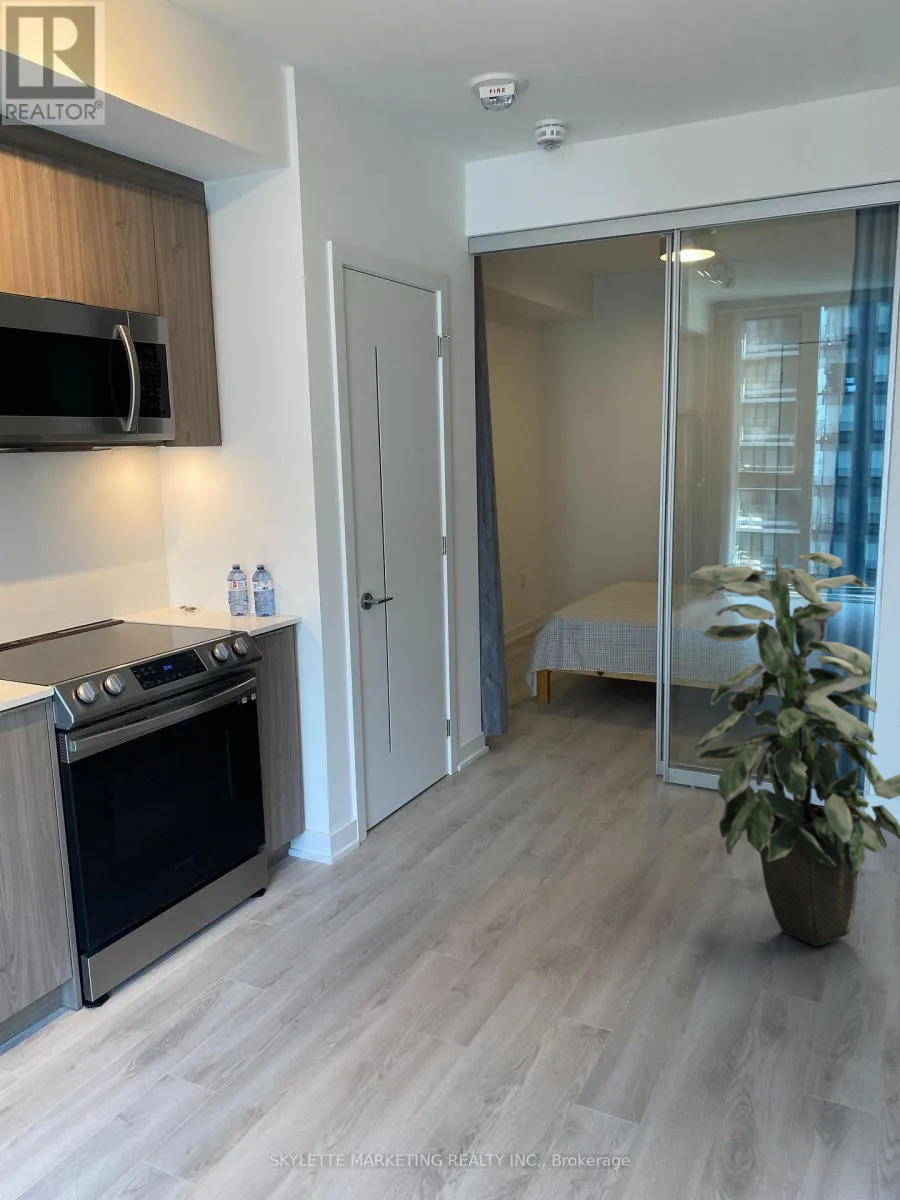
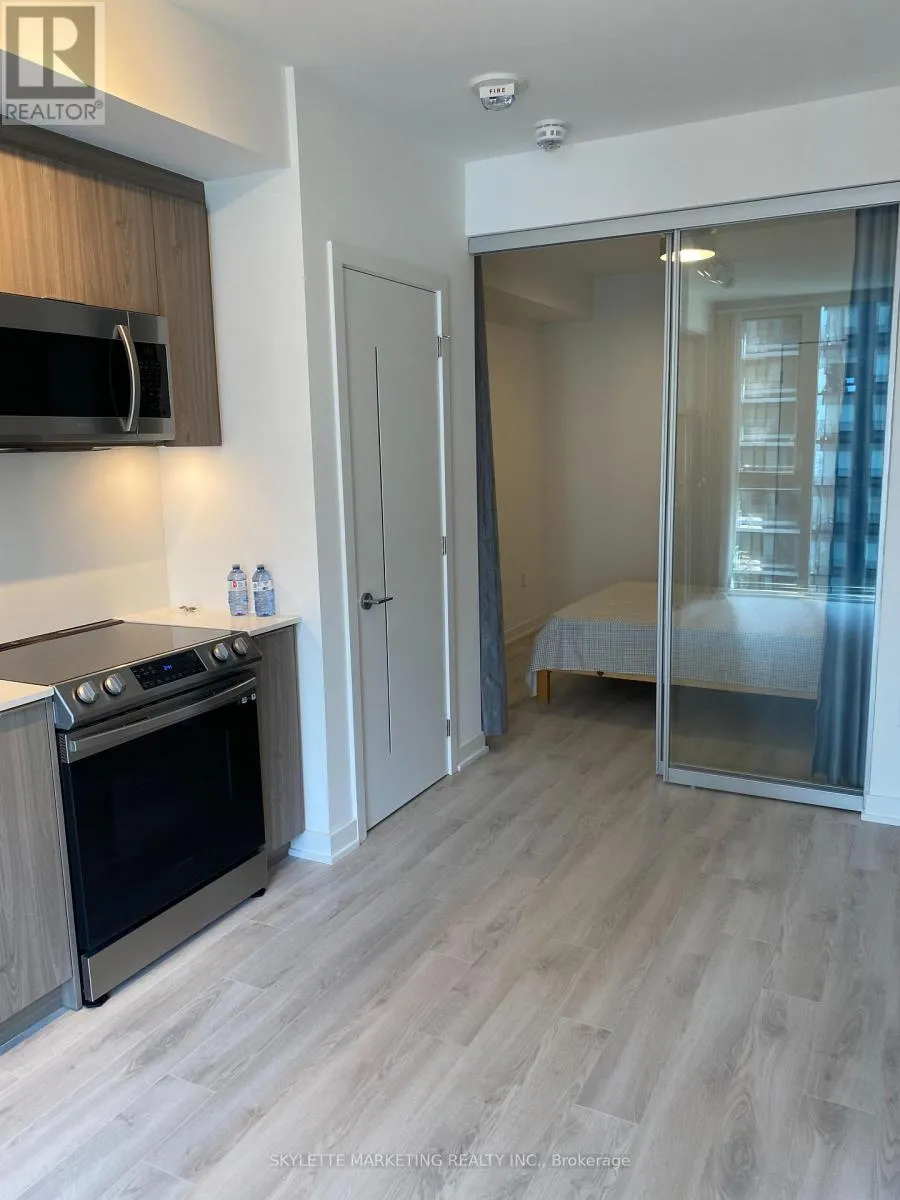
- indoor plant (796, 746)
